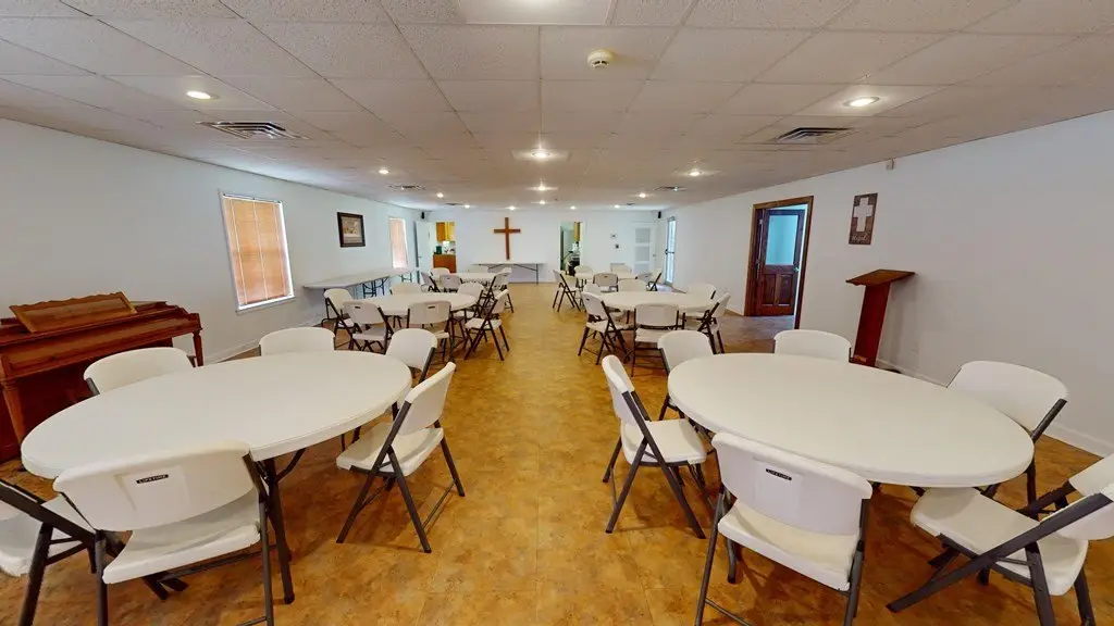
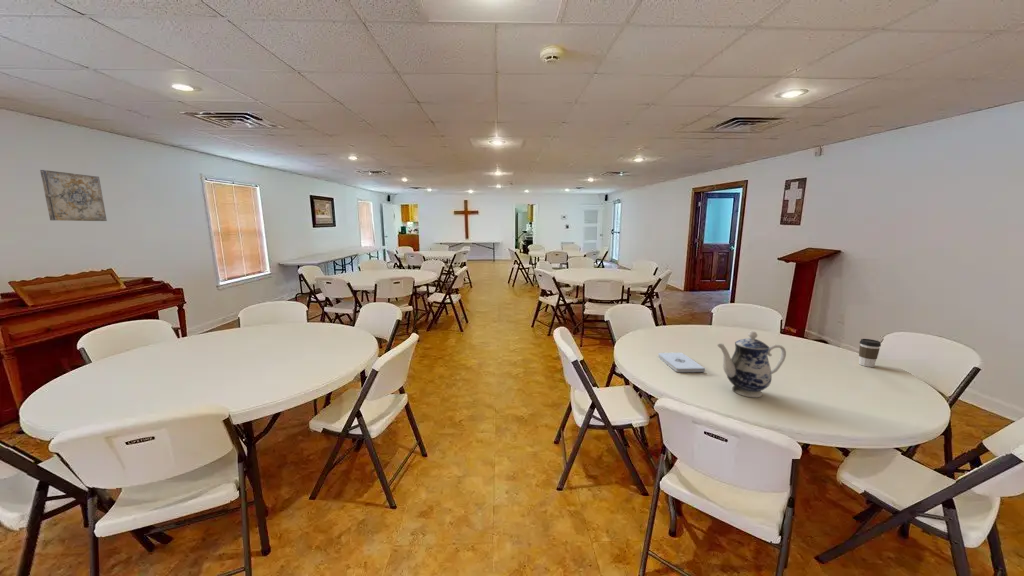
+ coffee cup (868, 352)
+ wall art (75, 197)
+ teapot (749, 362)
+ notepad (679, 361)
